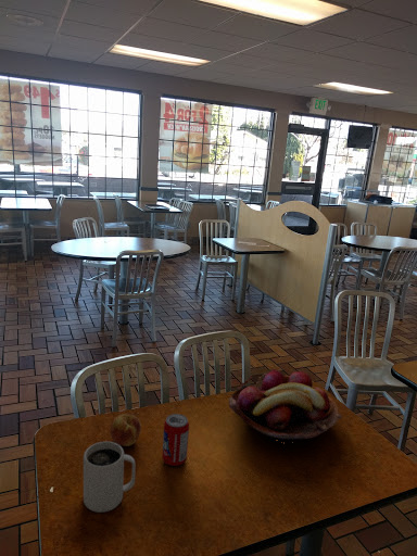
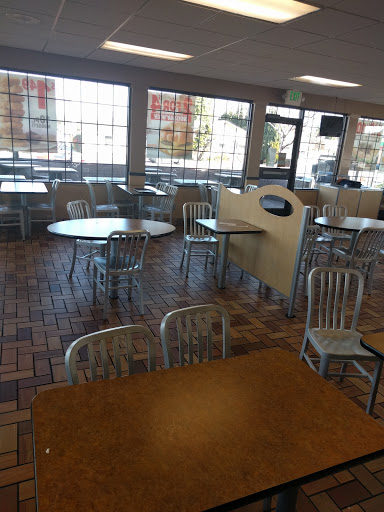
- mug (109, 475)
- beverage can (175, 440)
- fruit (125, 429)
- fruit basket (285, 401)
